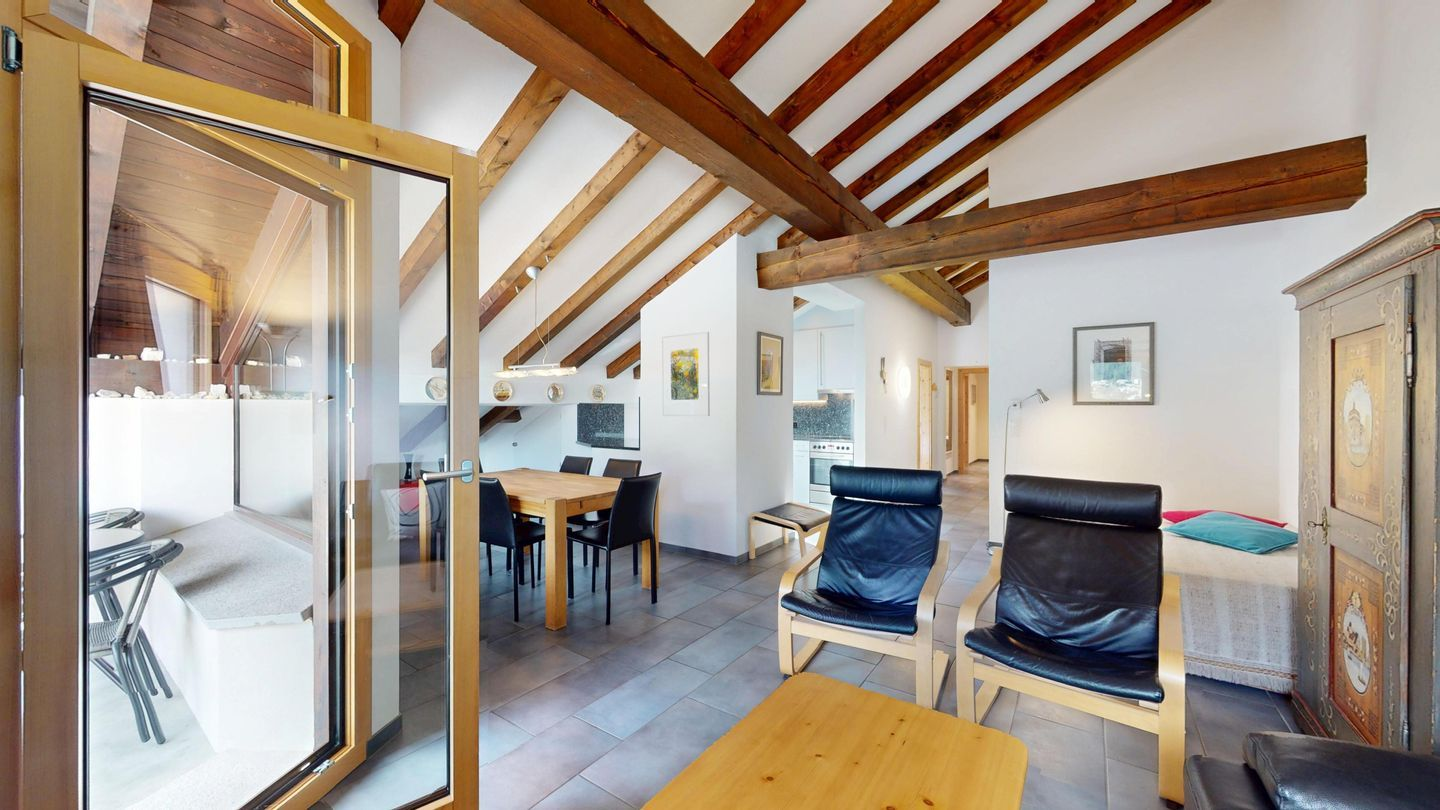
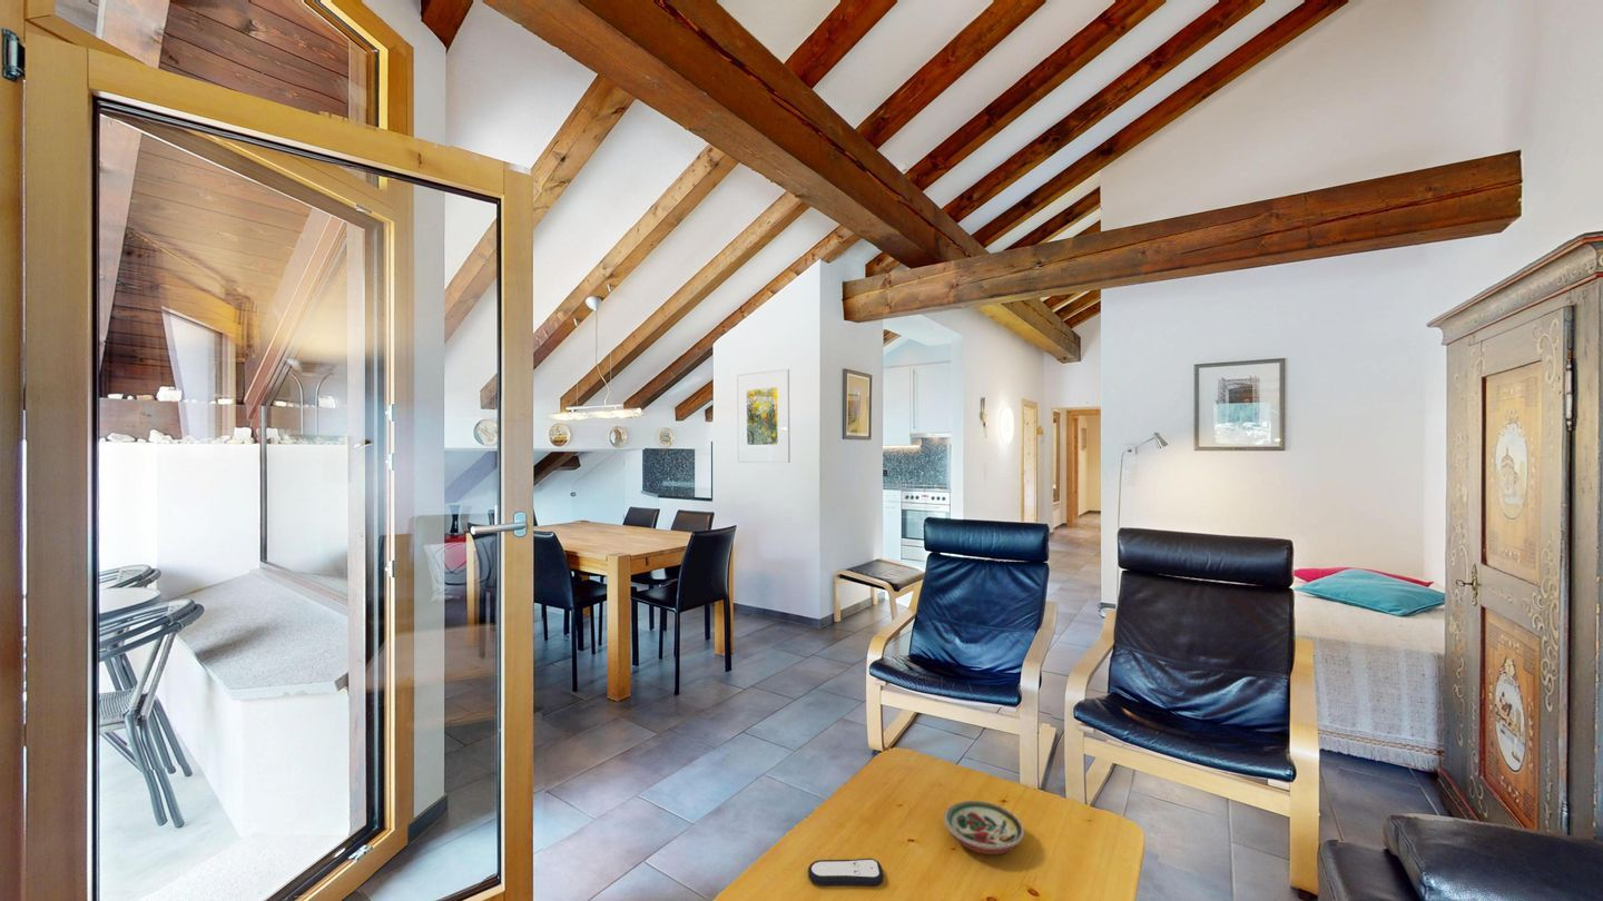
+ decorative bowl (983, 831)
+ remote control (845, 872)
